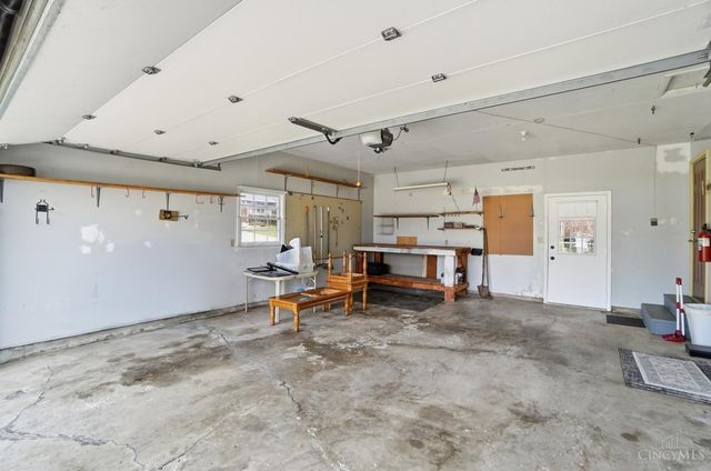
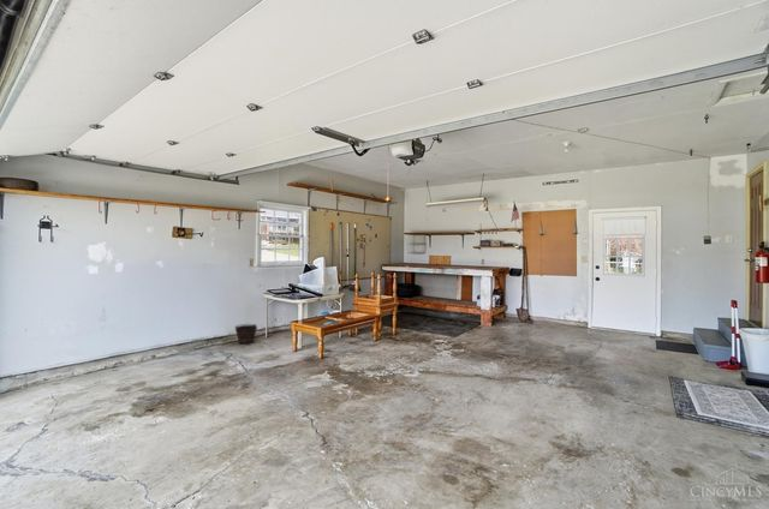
+ bucket (245, 334)
